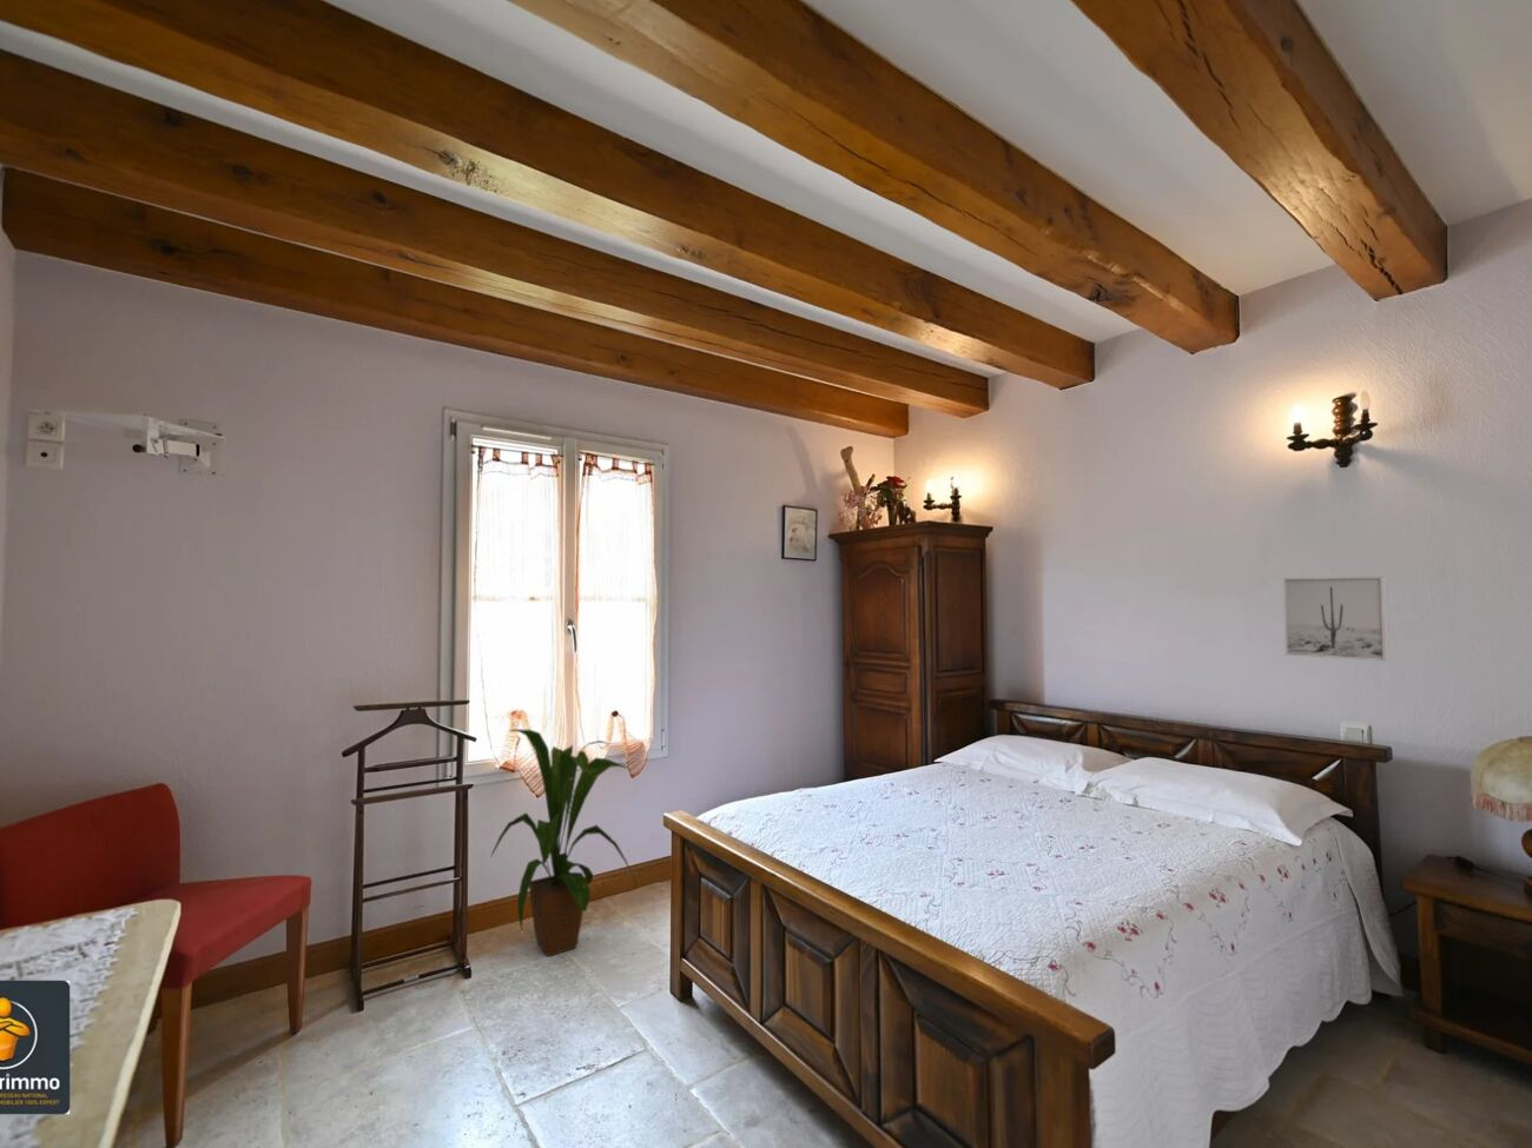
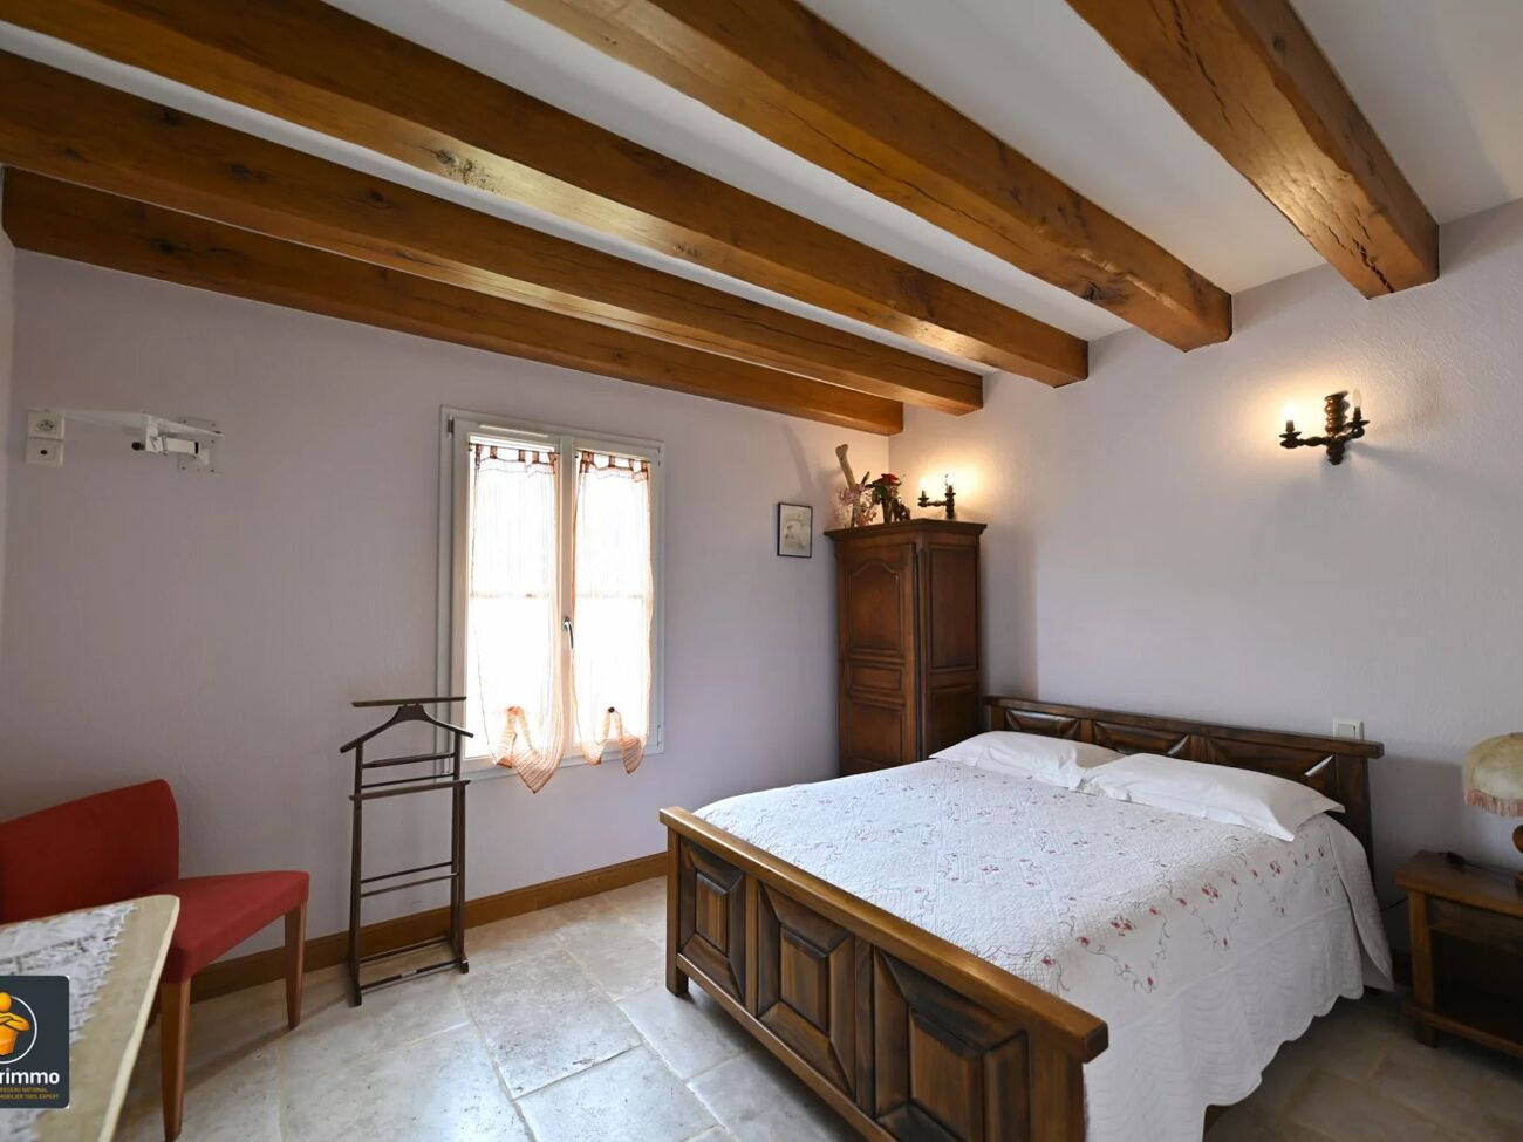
- wall art (1333, 617)
- house plant (573, 827)
